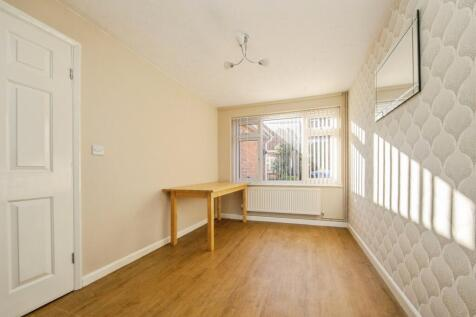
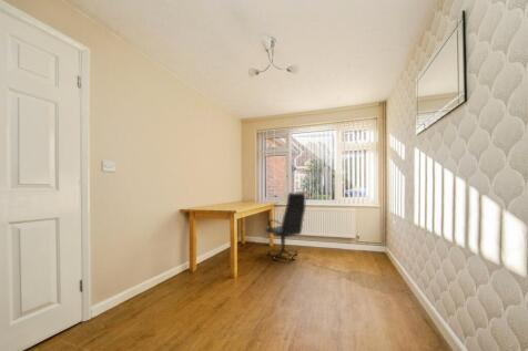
+ office chair (285, 224)
